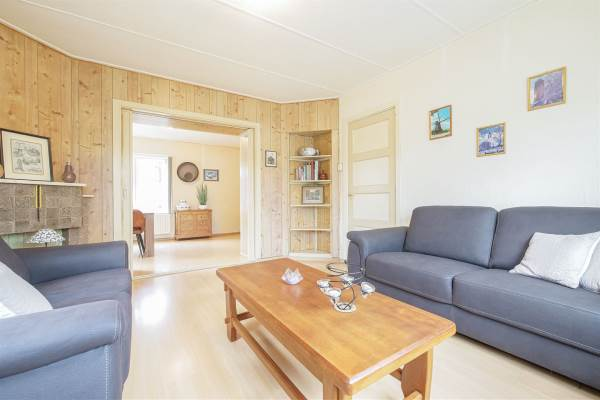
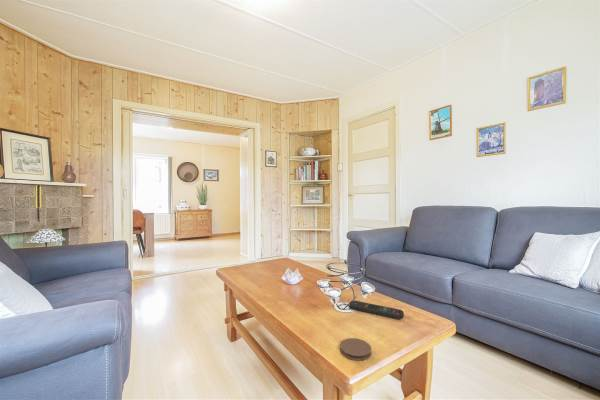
+ remote control (375, 309)
+ coaster (355, 348)
